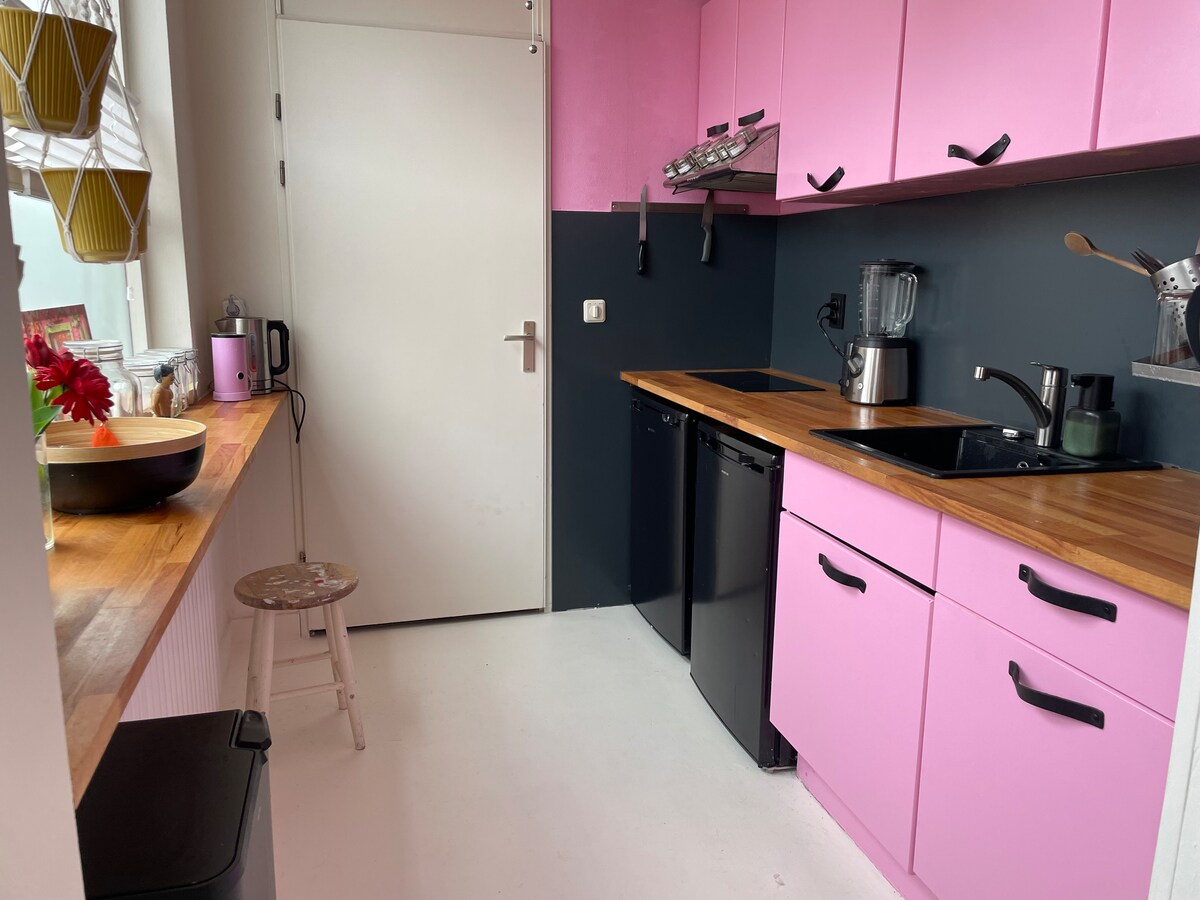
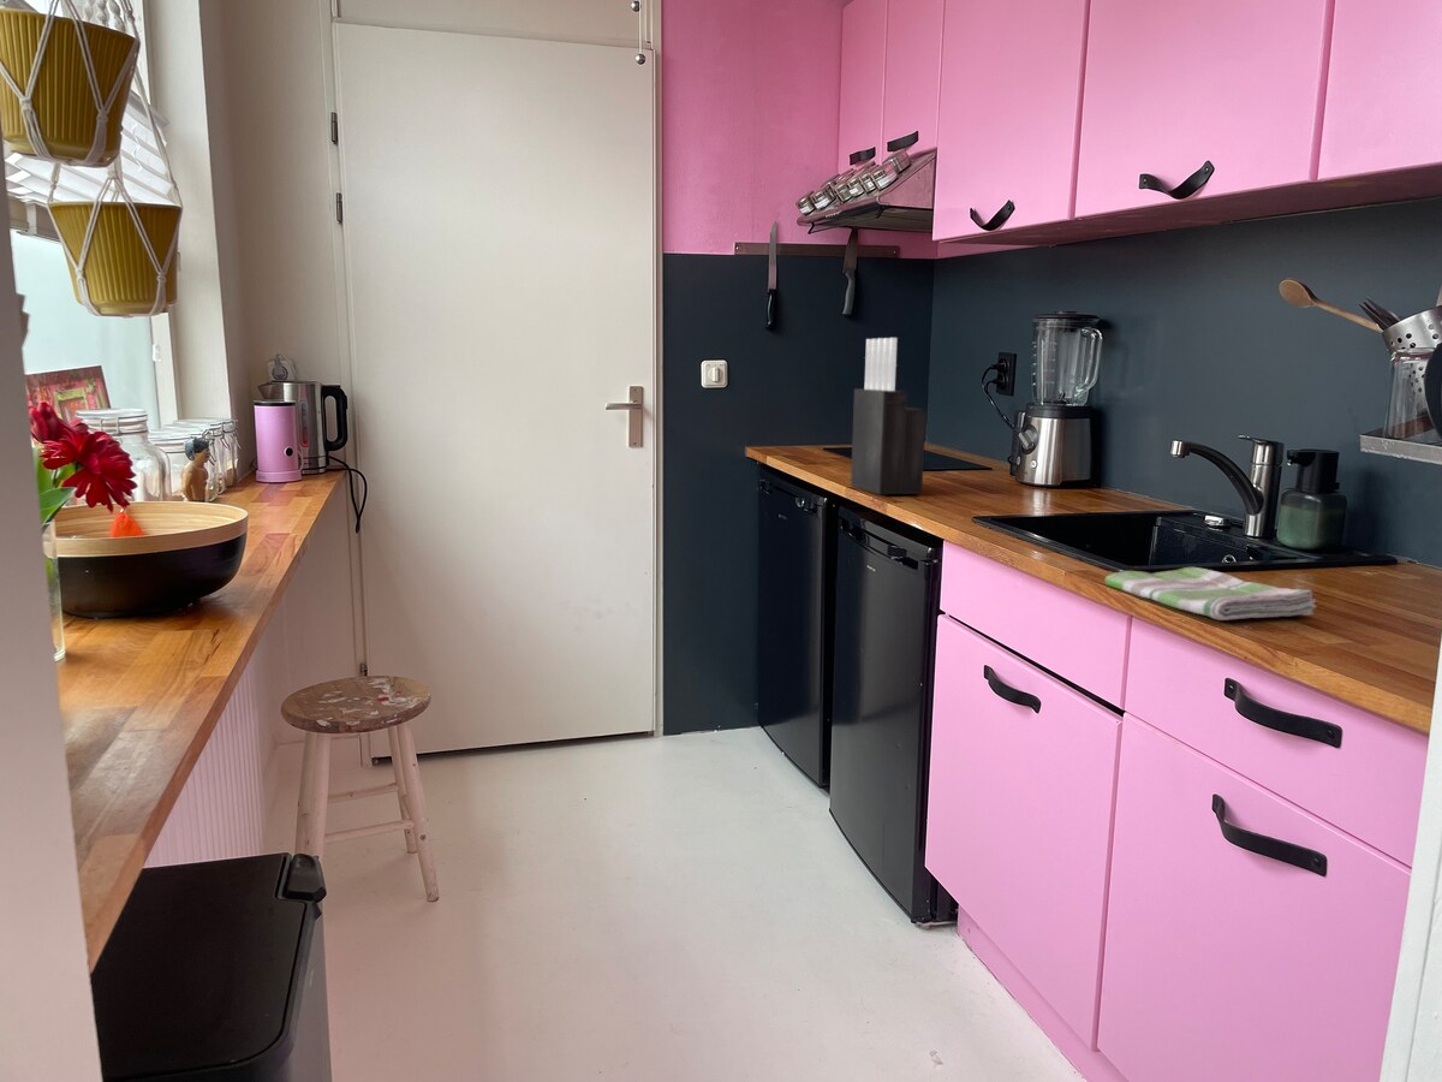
+ knife block (893, 415)
+ dish towel (1204, 588)
